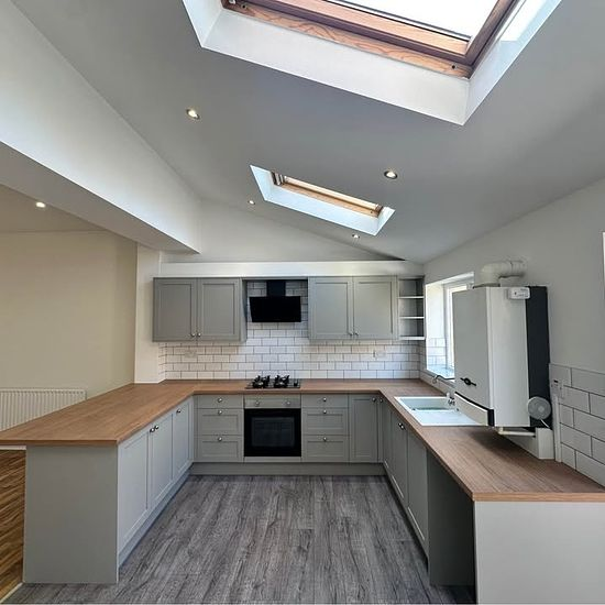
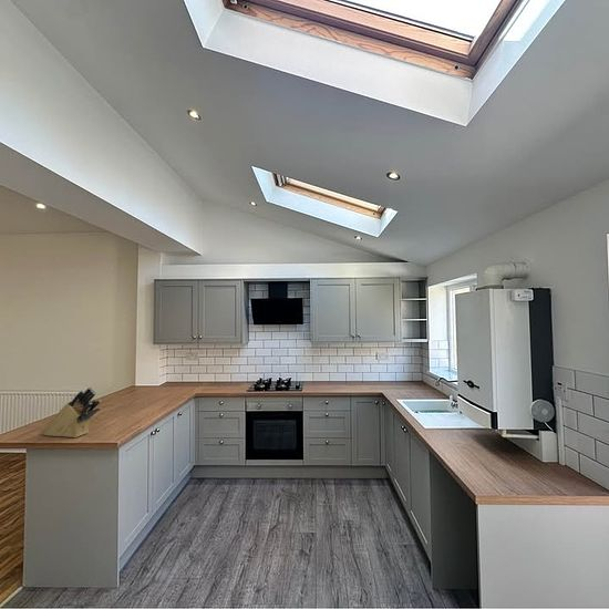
+ knife block (72, 411)
